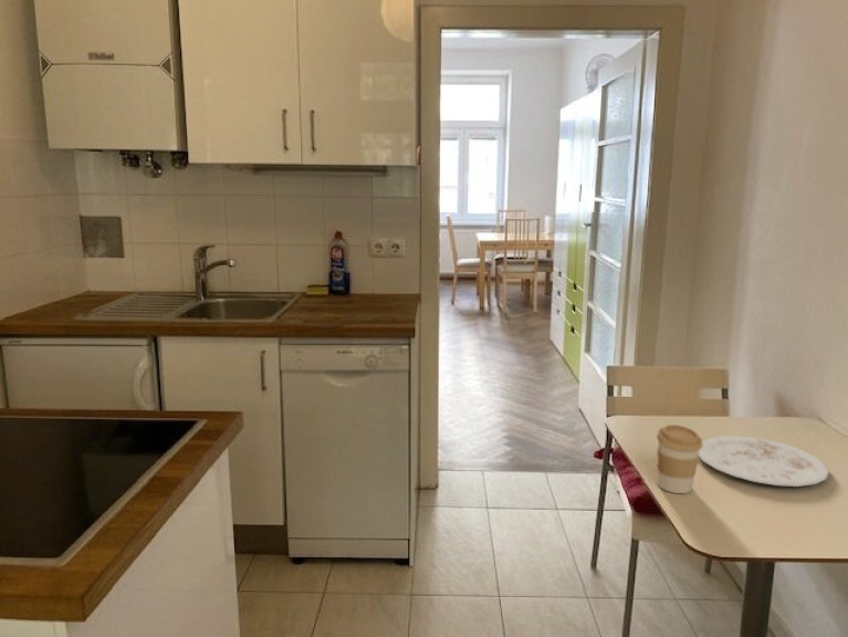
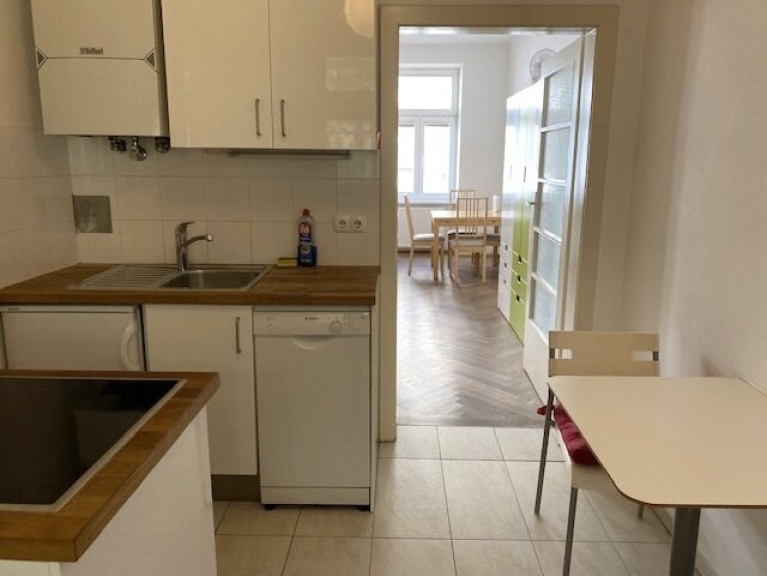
- coffee cup (677, 458)
- plate (758, 460)
